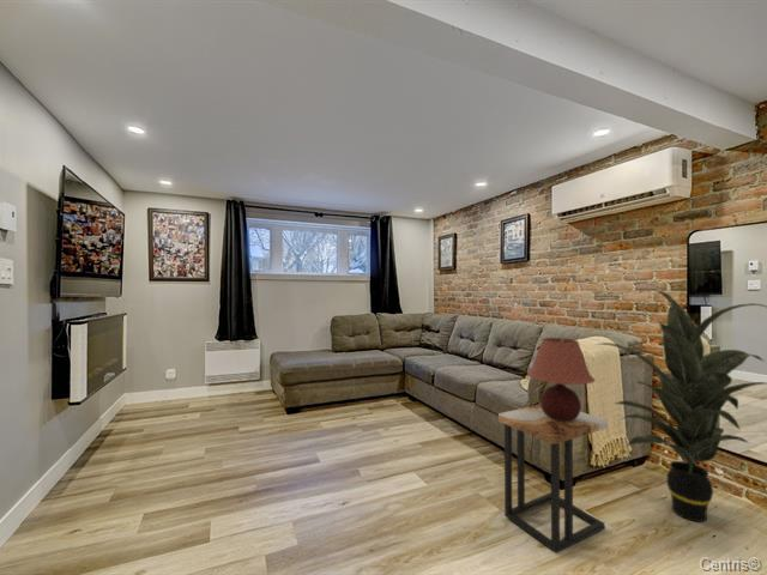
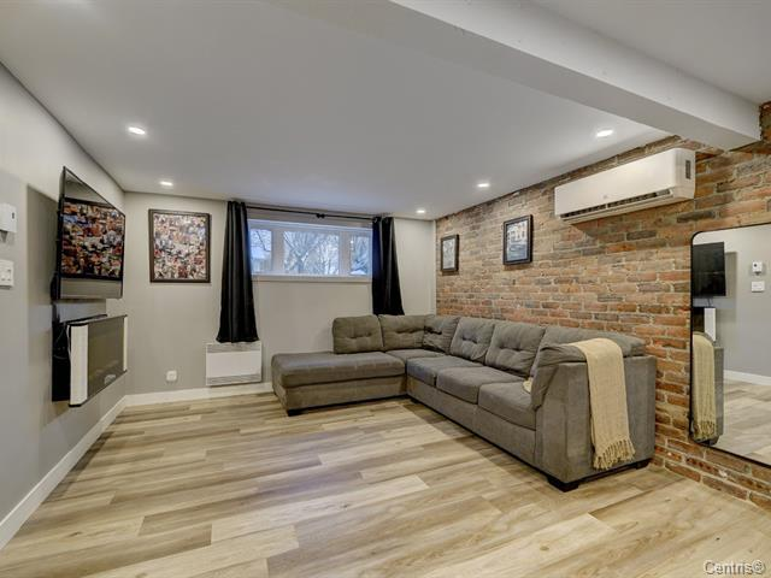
- table lamp (560, 379)
- indoor plant (682, 399)
- side table (551, 470)
